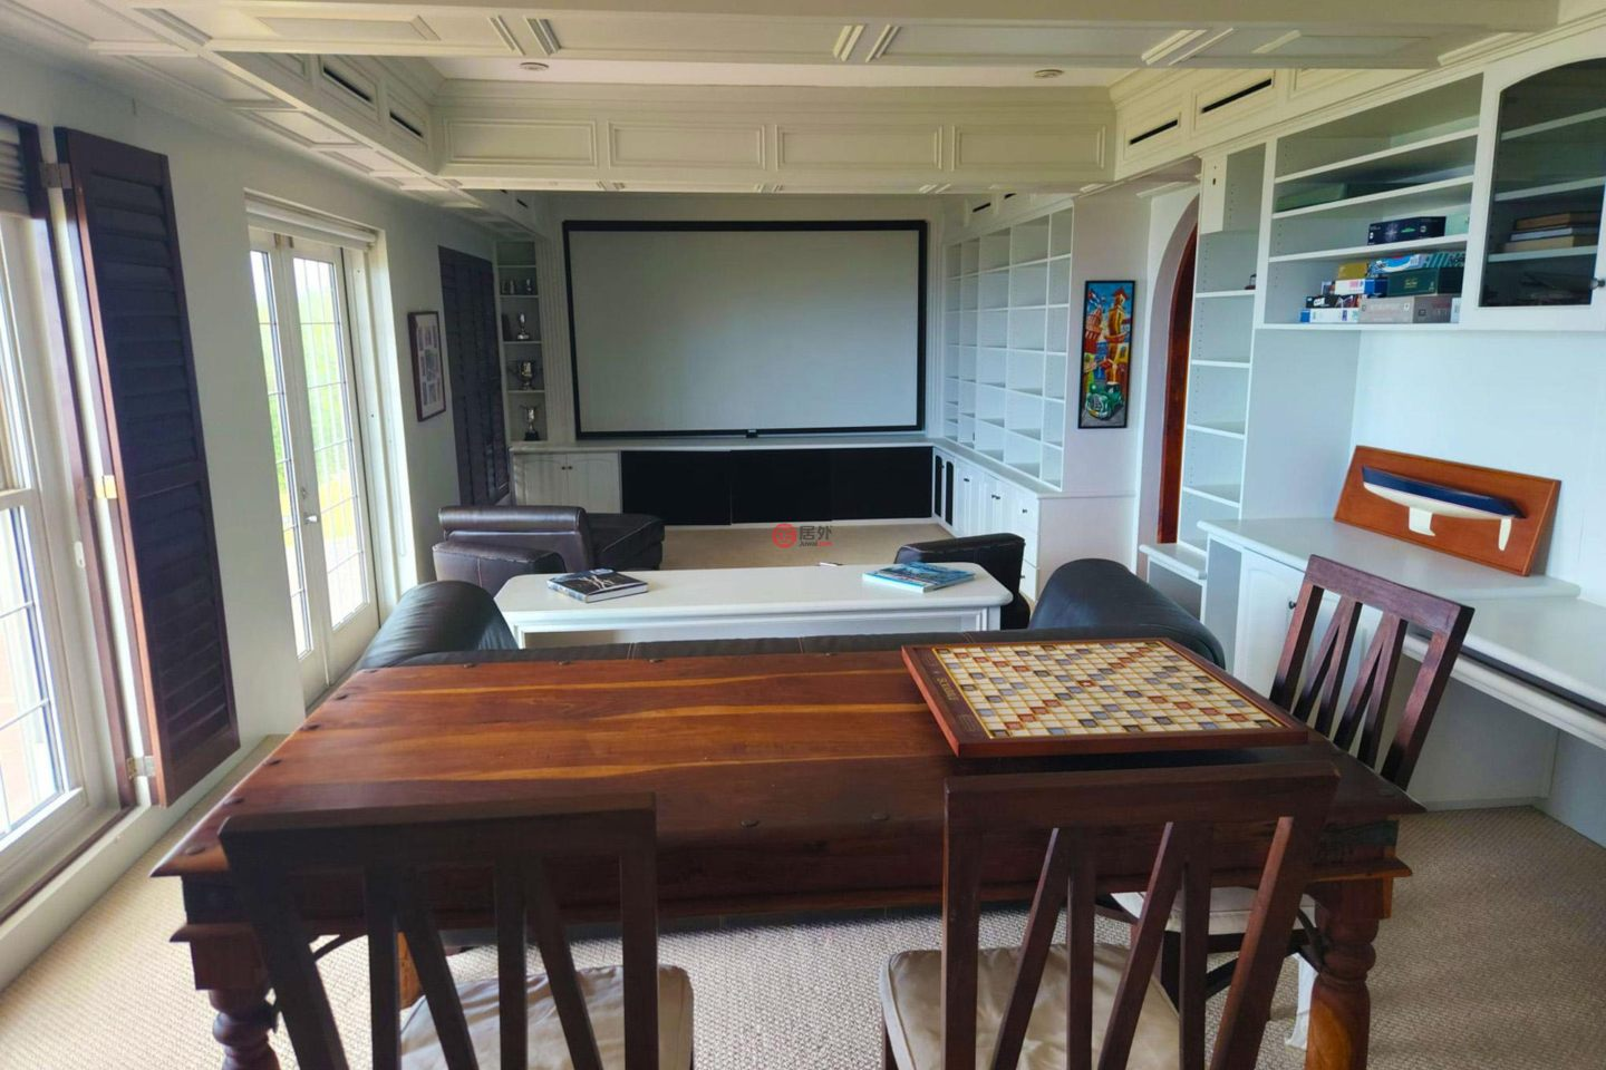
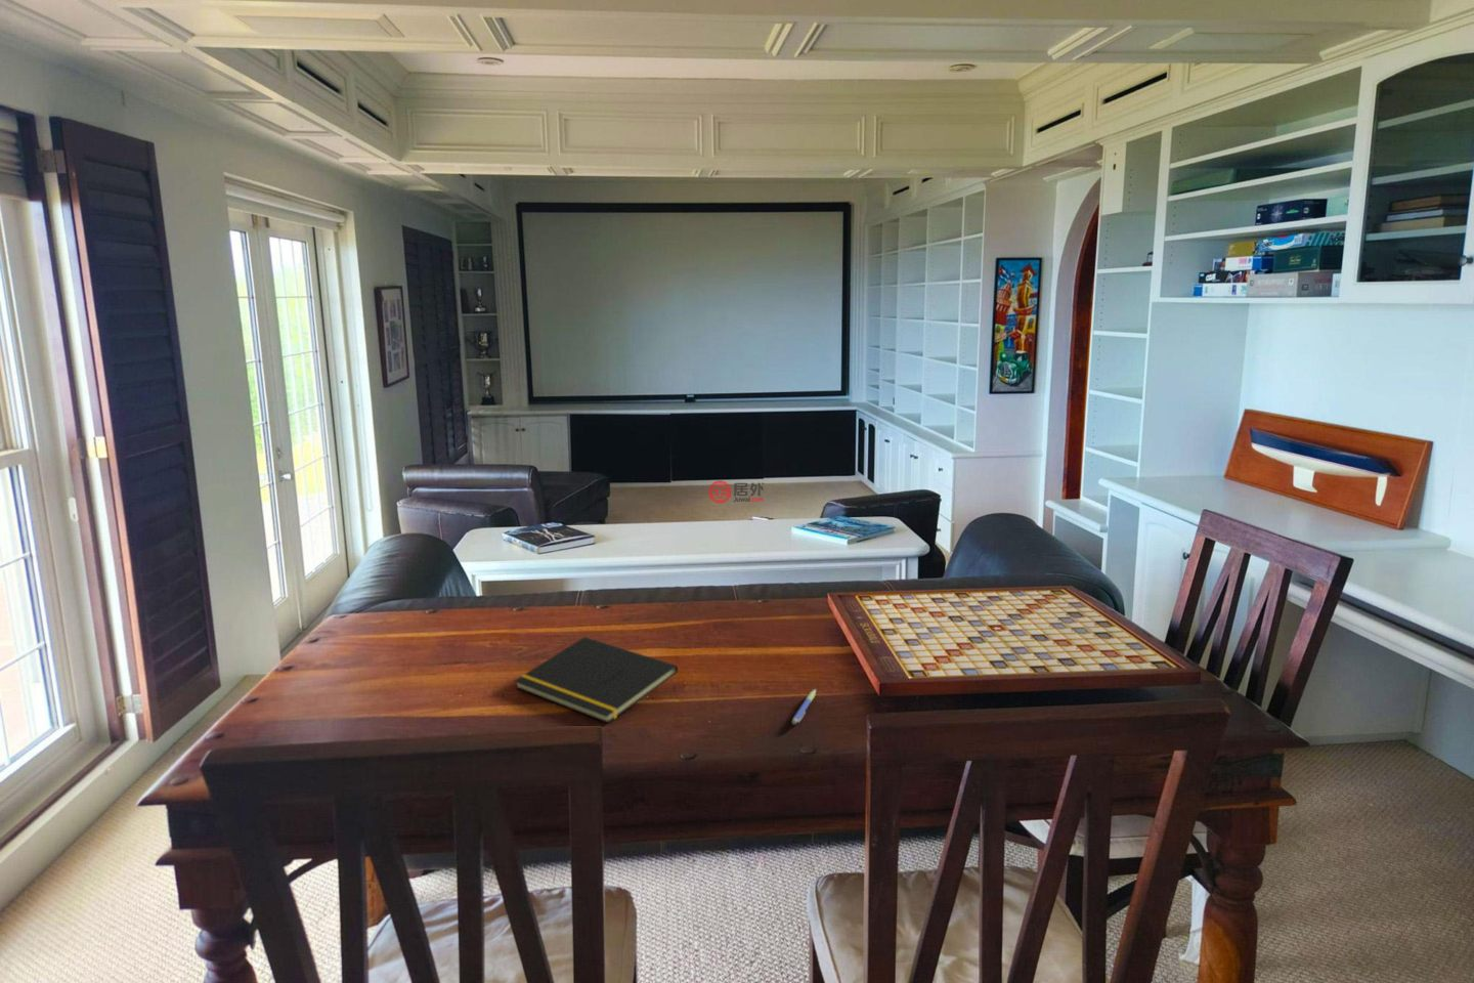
+ pen (805, 704)
+ notepad (594, 676)
